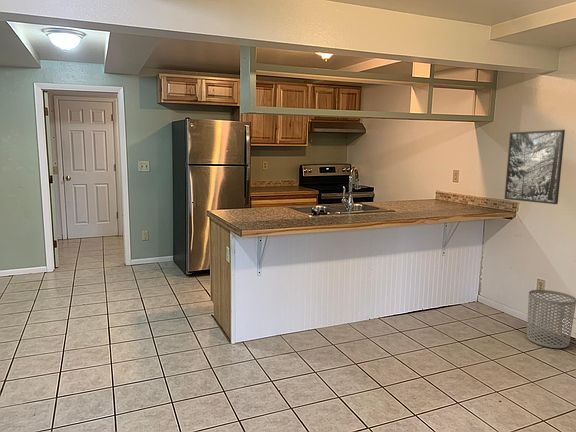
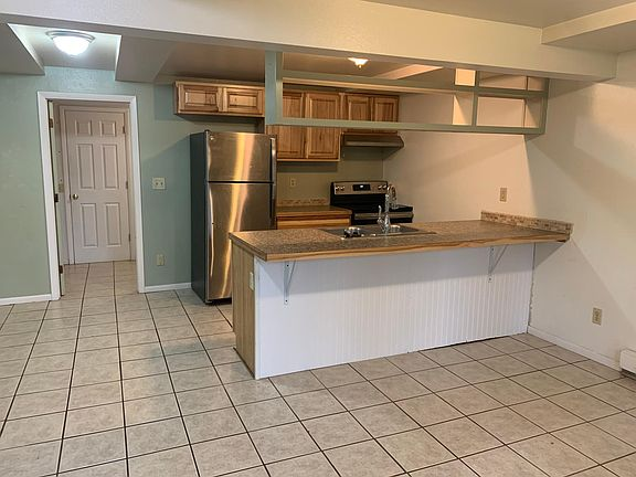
- waste bin (550, 318)
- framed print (532, 166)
